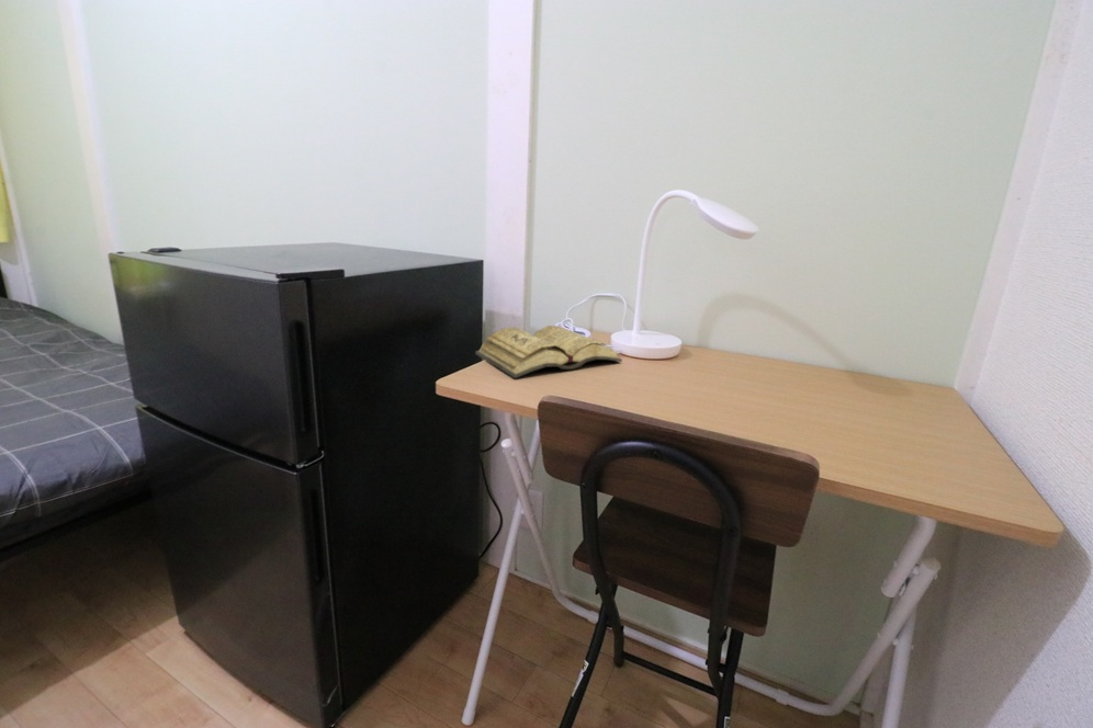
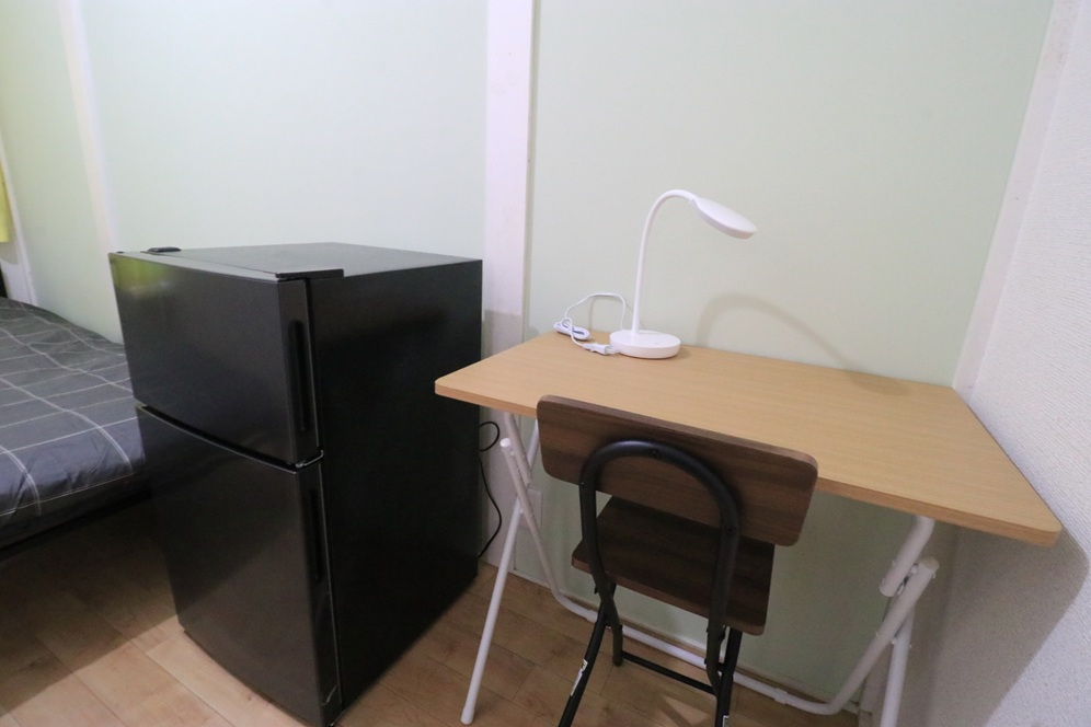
- diary (549, 345)
